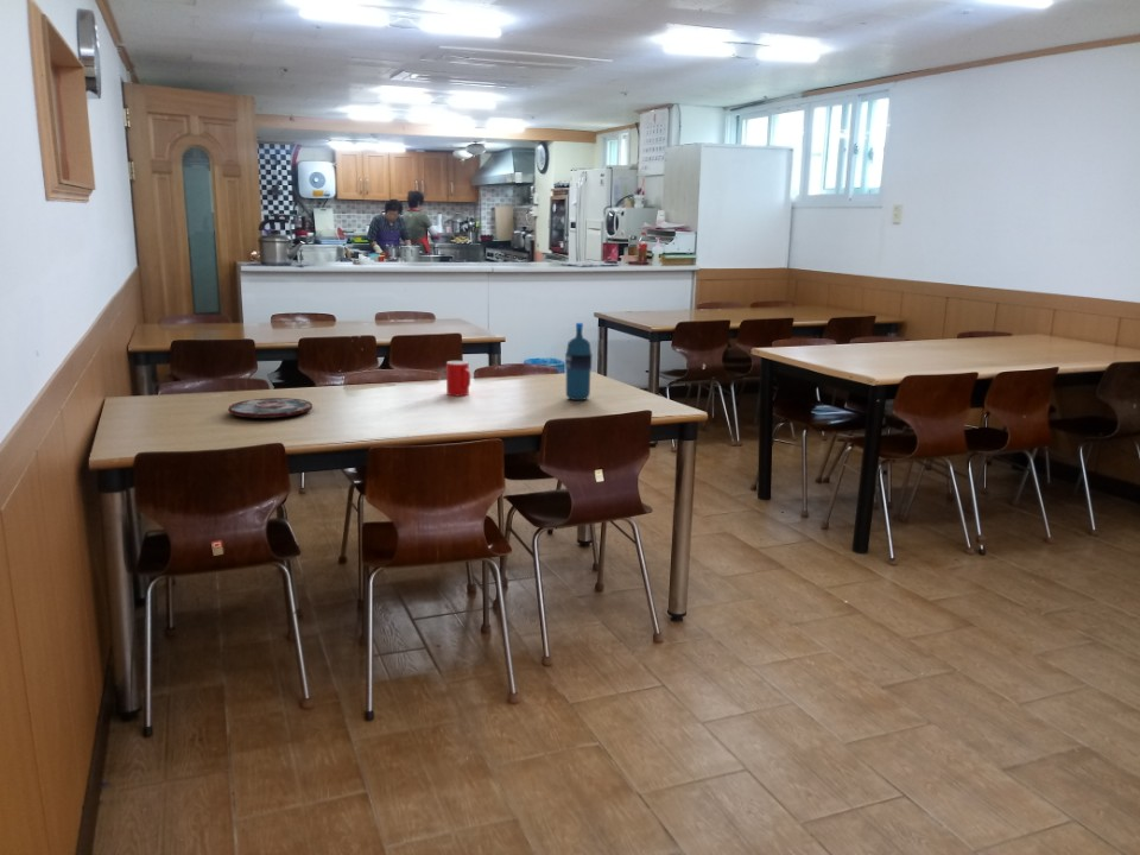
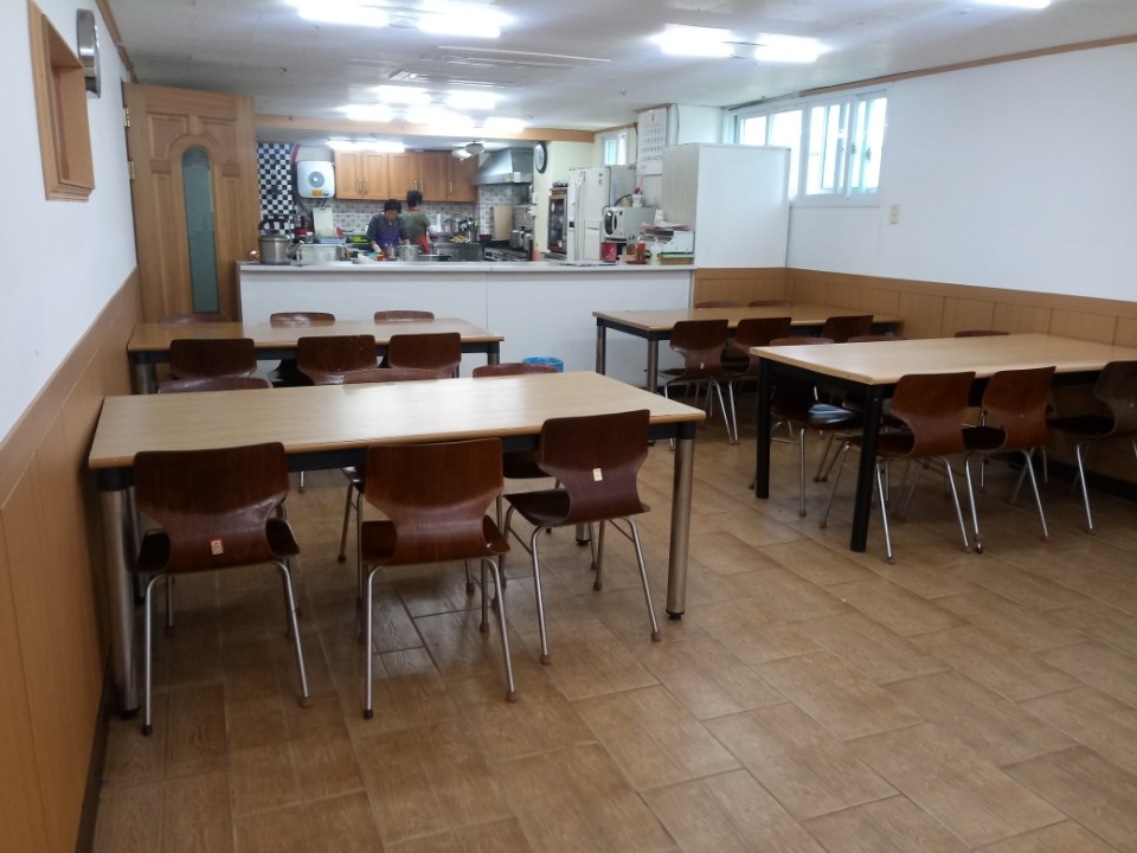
- plate (271, 407)
- cup (458, 379)
- water bottle (578, 361)
